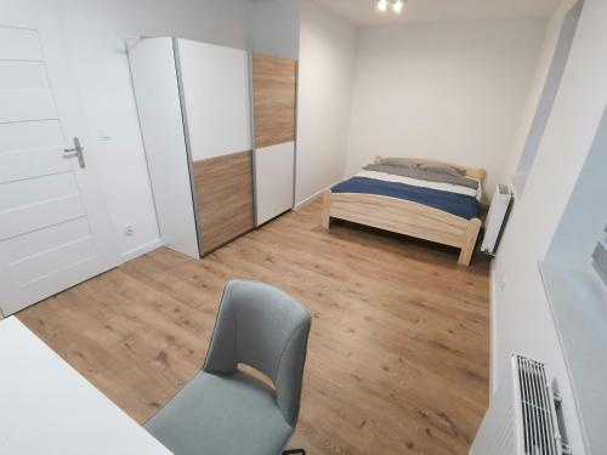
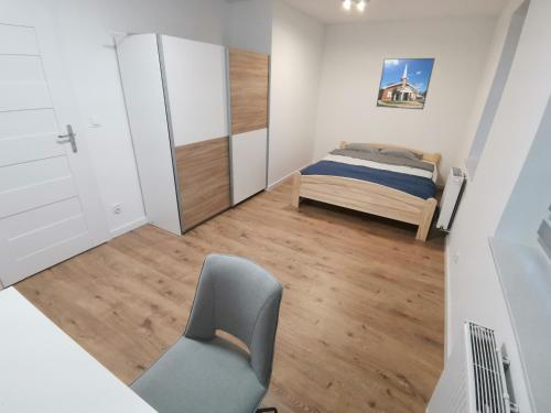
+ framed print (403, 84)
